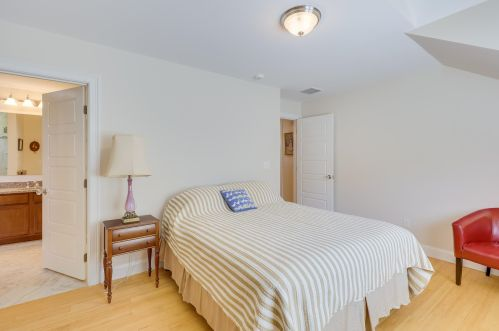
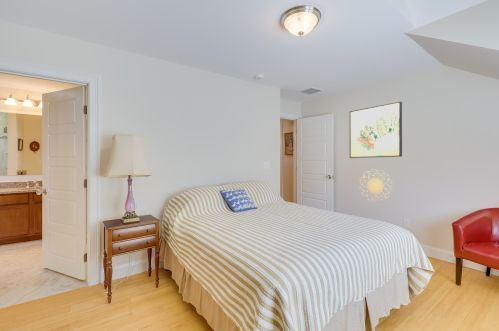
+ wall art (373, 132)
+ decorative wall piece (375, 185)
